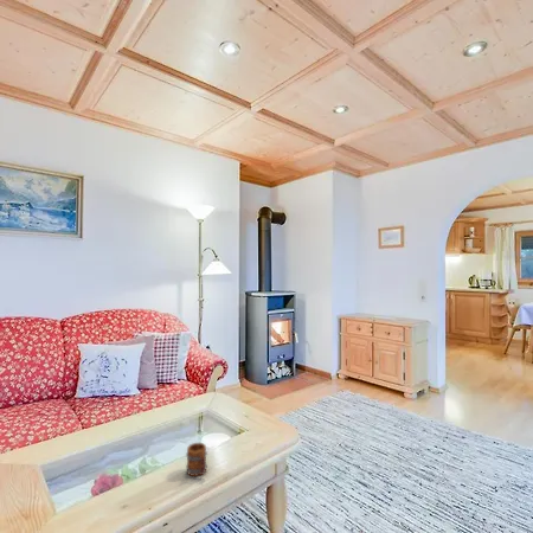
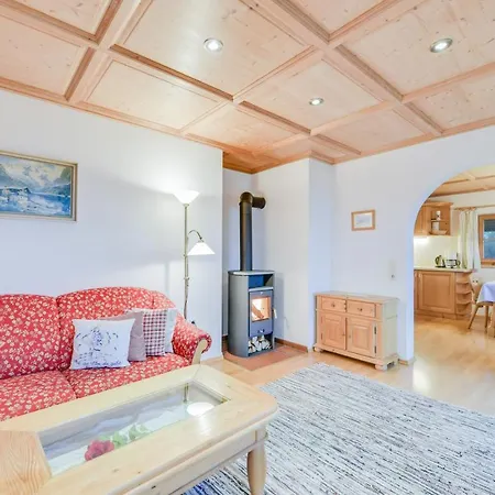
- mug (198, 458)
